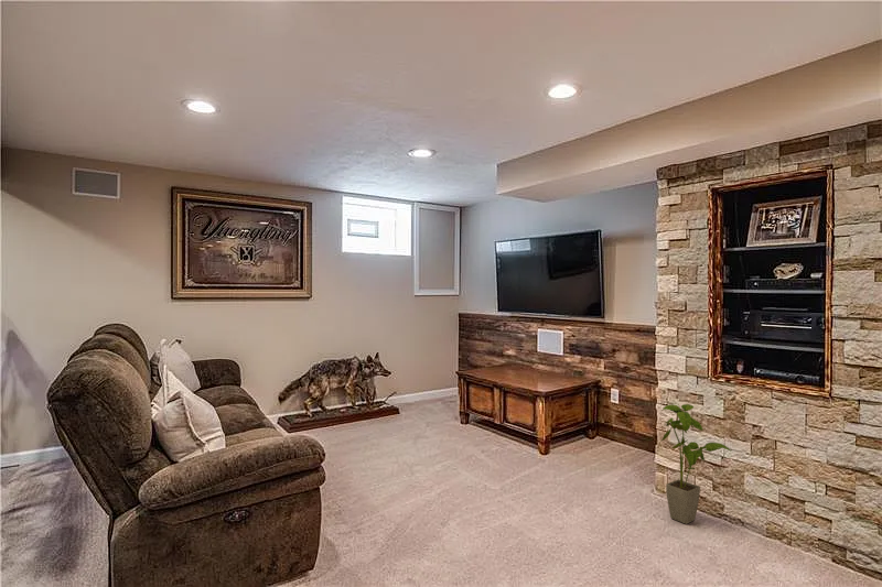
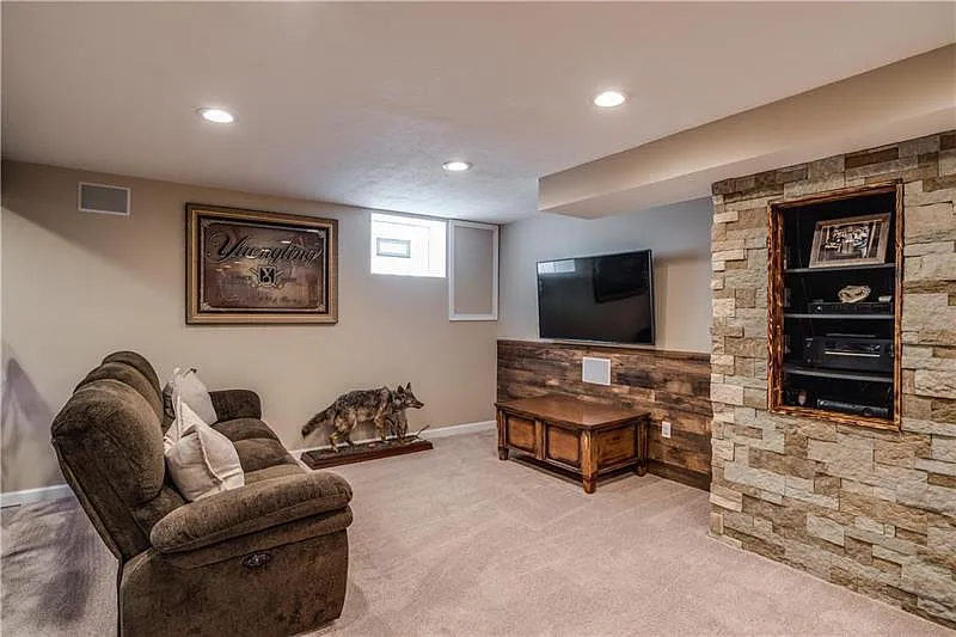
- house plant (689, 464)
